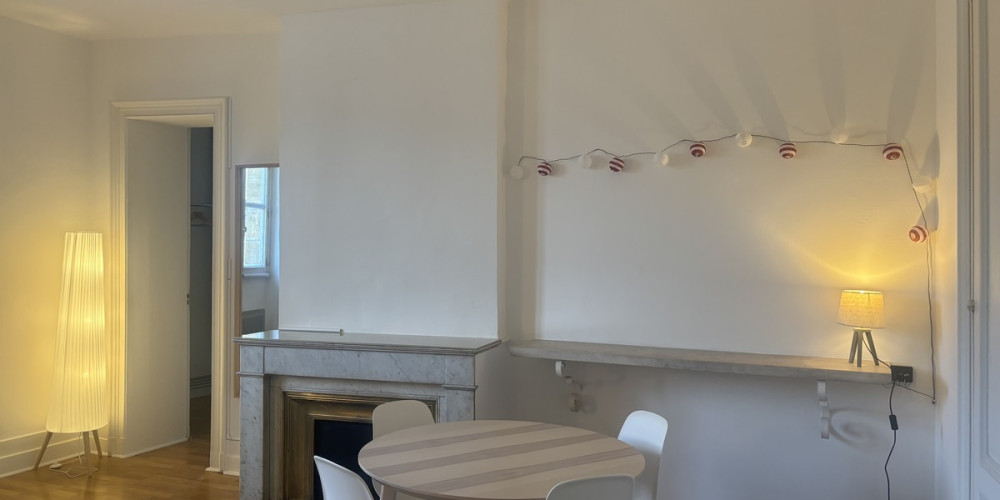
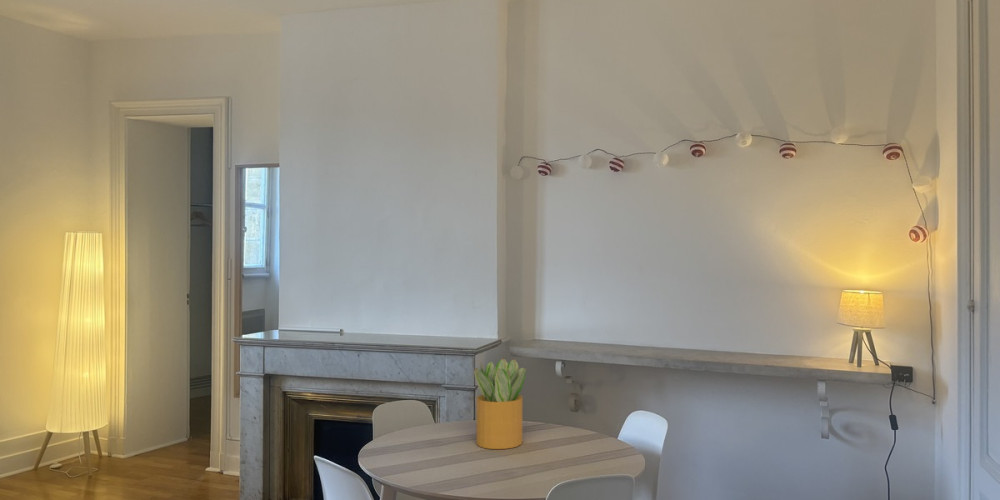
+ potted plant (496, 402)
